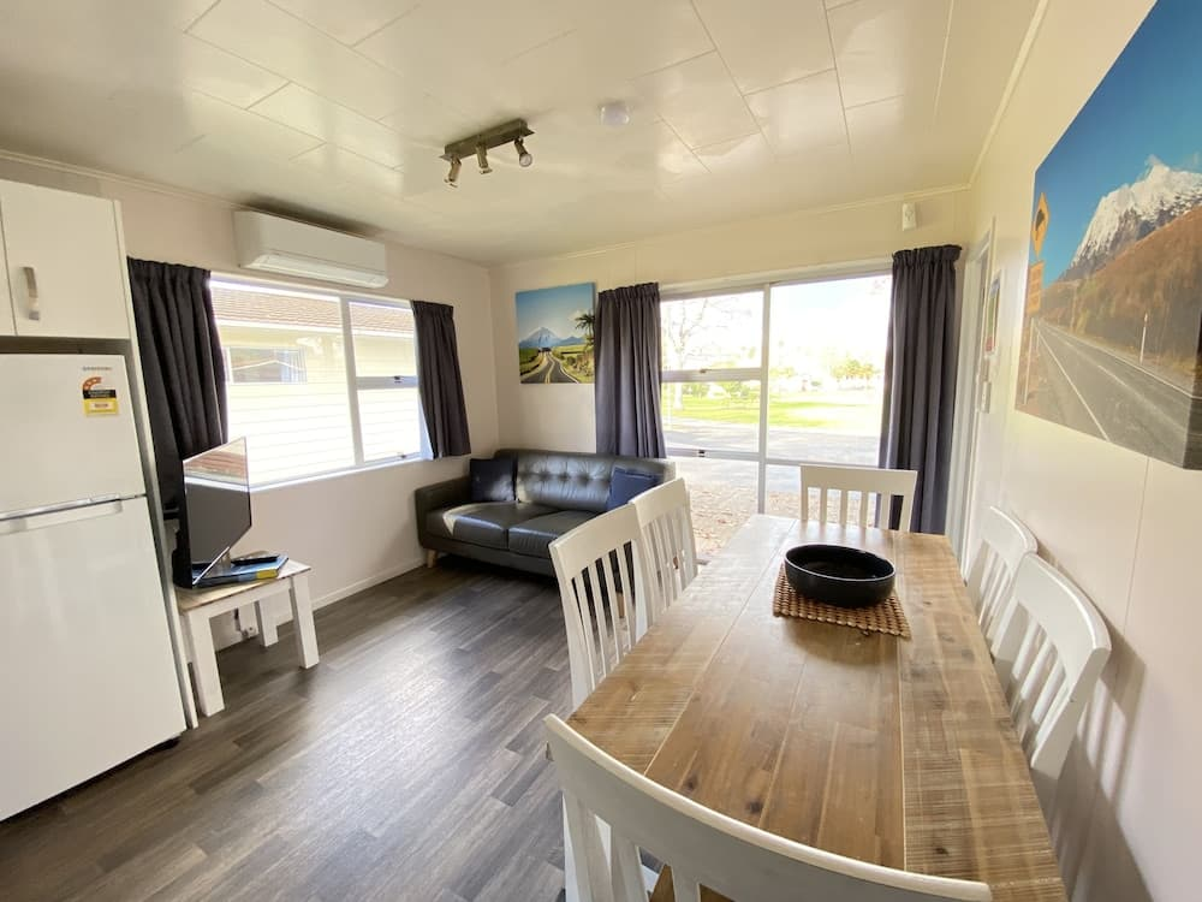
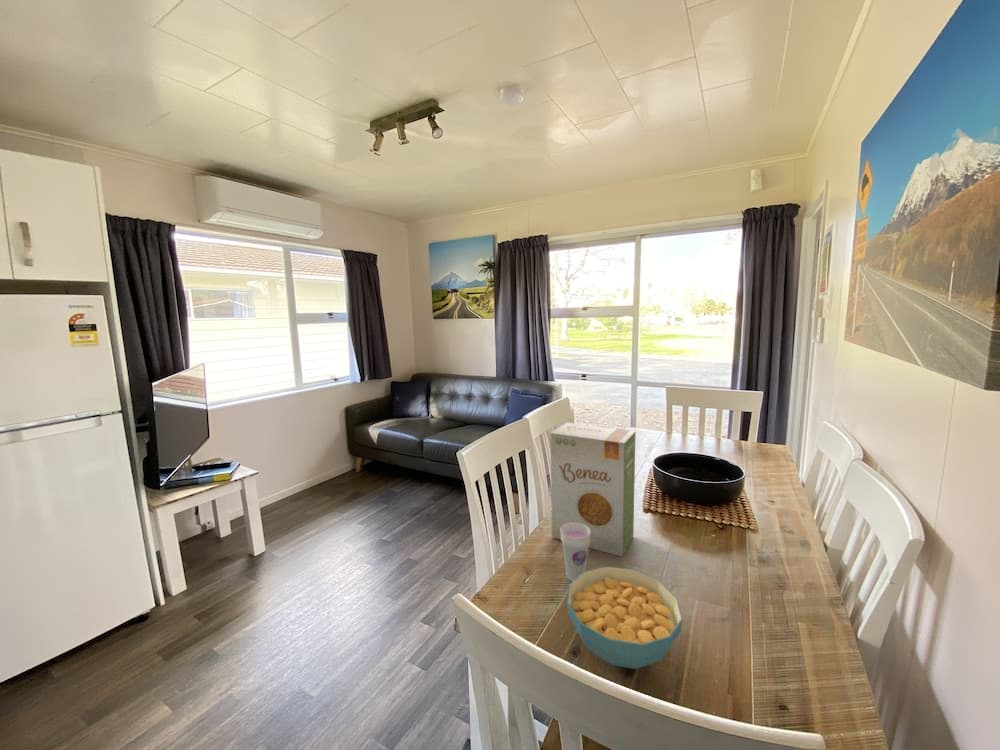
+ cup (575, 554)
+ cereal bowl (621, 624)
+ food box (592, 485)
